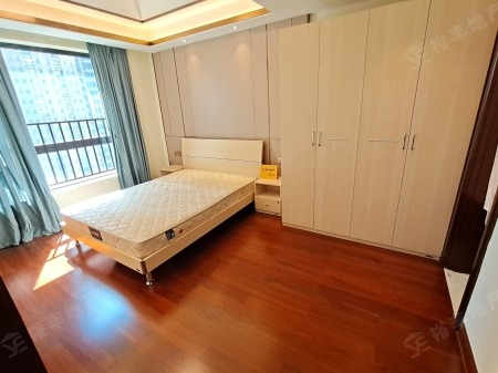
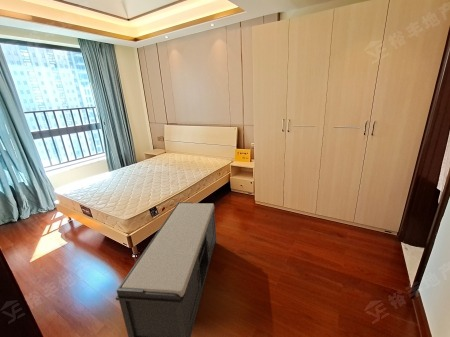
+ bench (182, 259)
